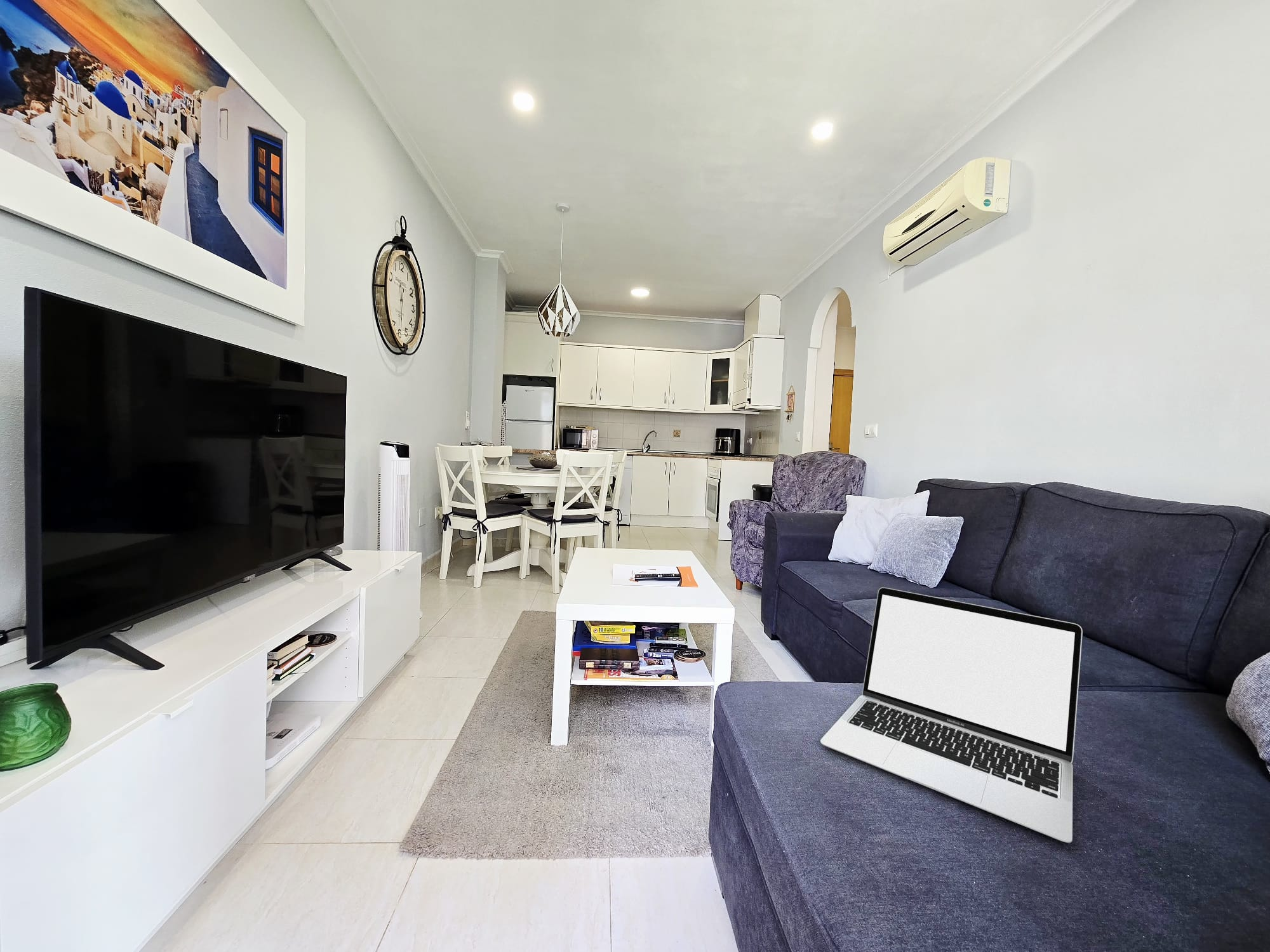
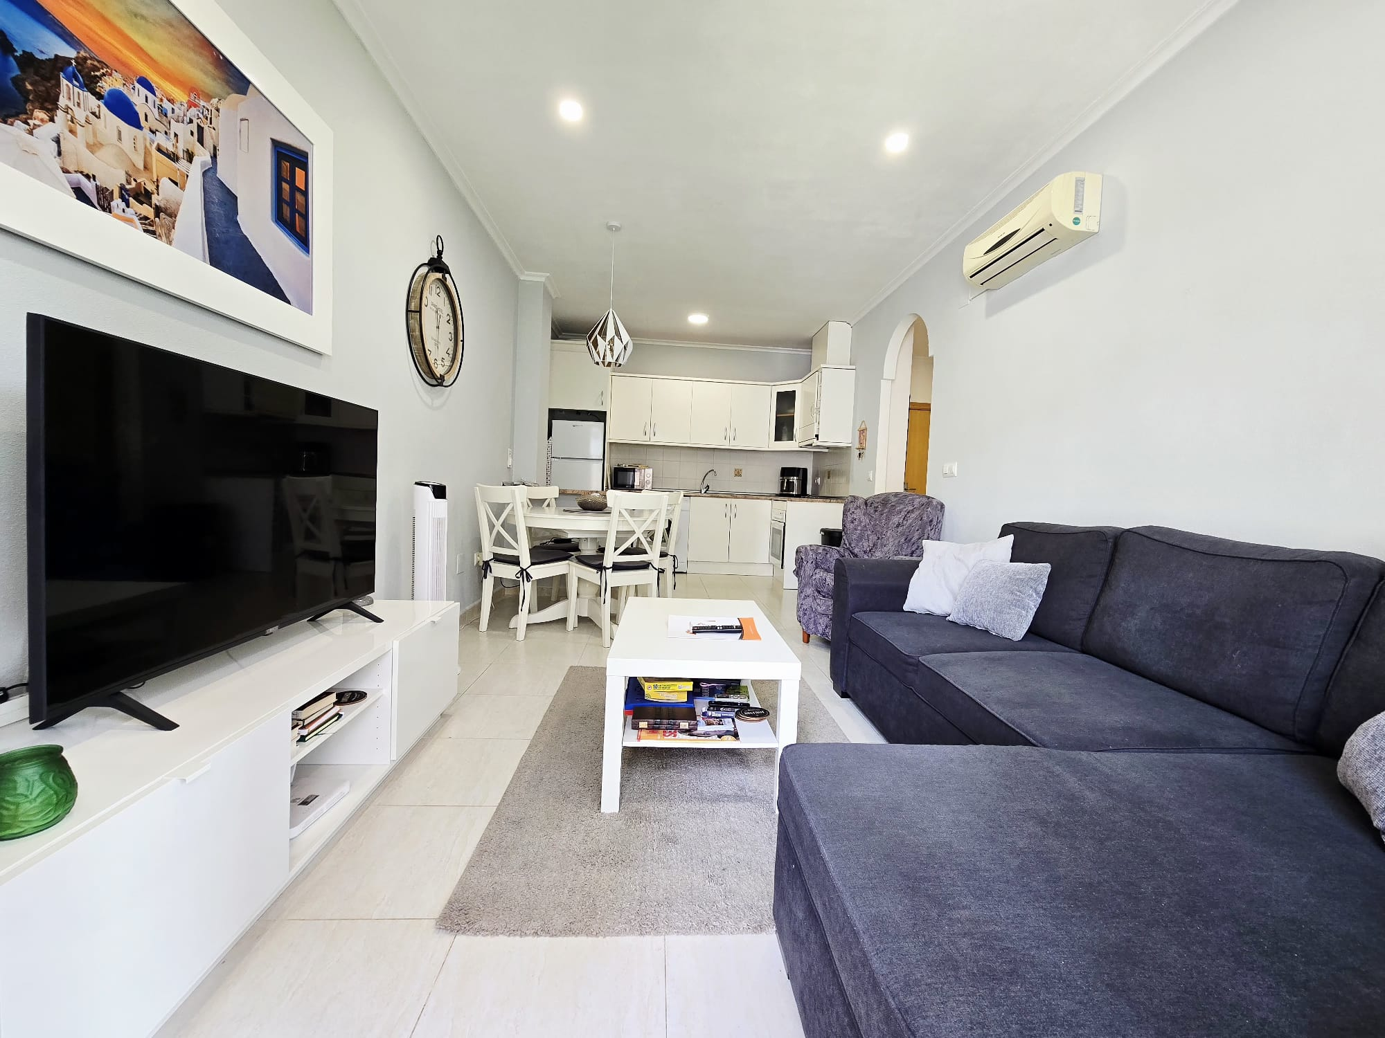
- laptop (951, 685)
